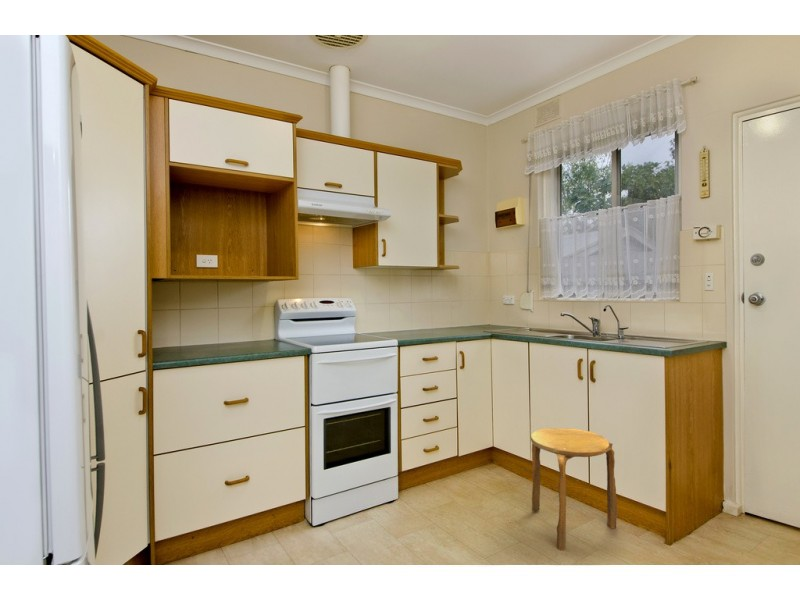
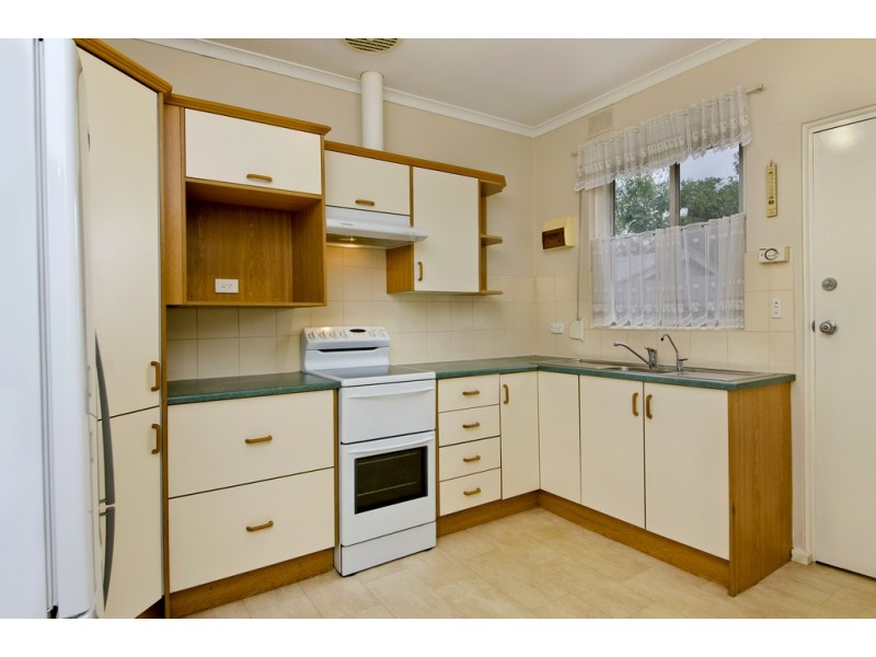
- stool (565, 480)
